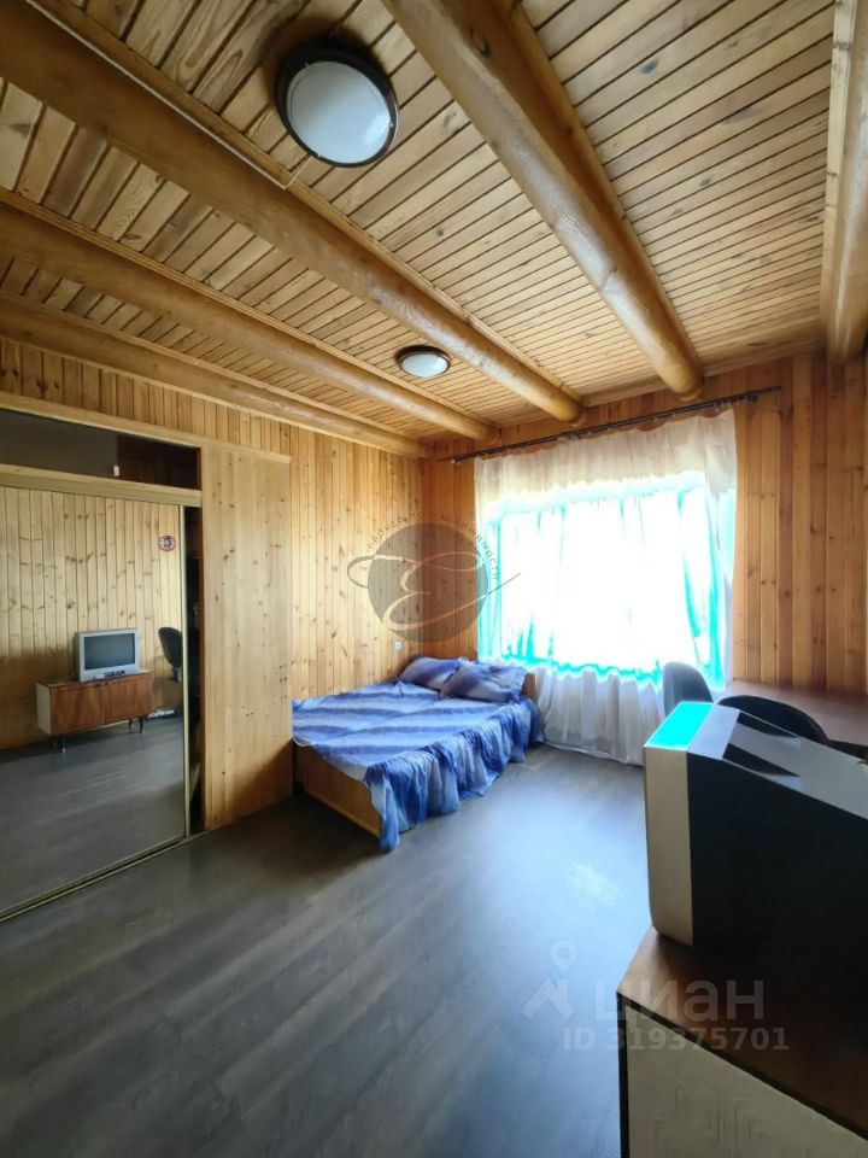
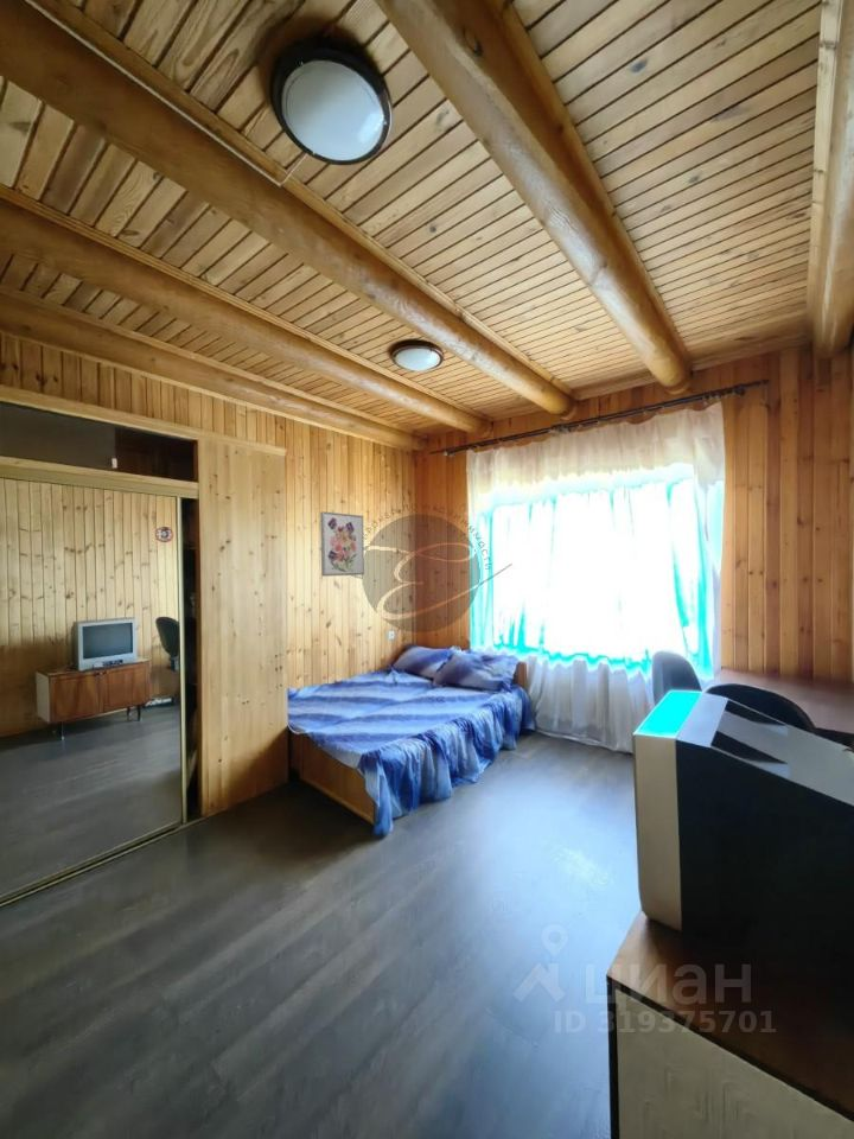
+ wall art (343, 545)
